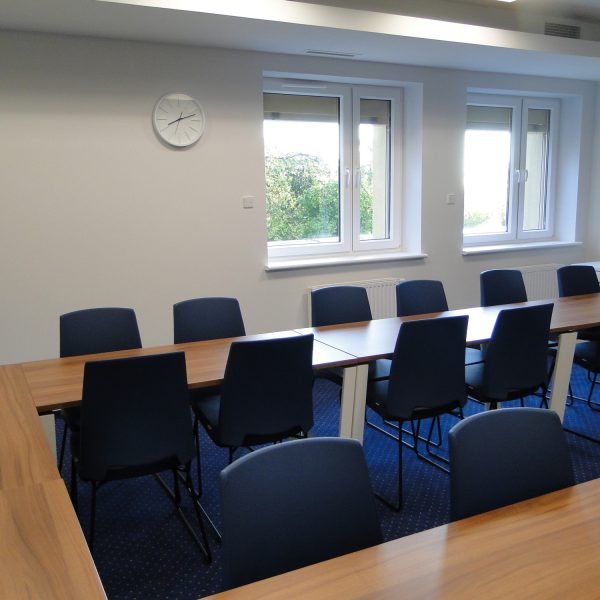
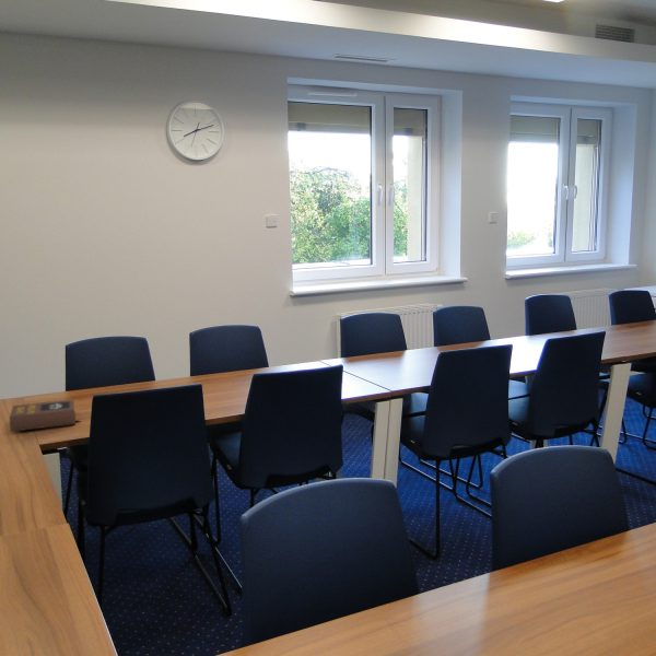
+ book (46, 414)
